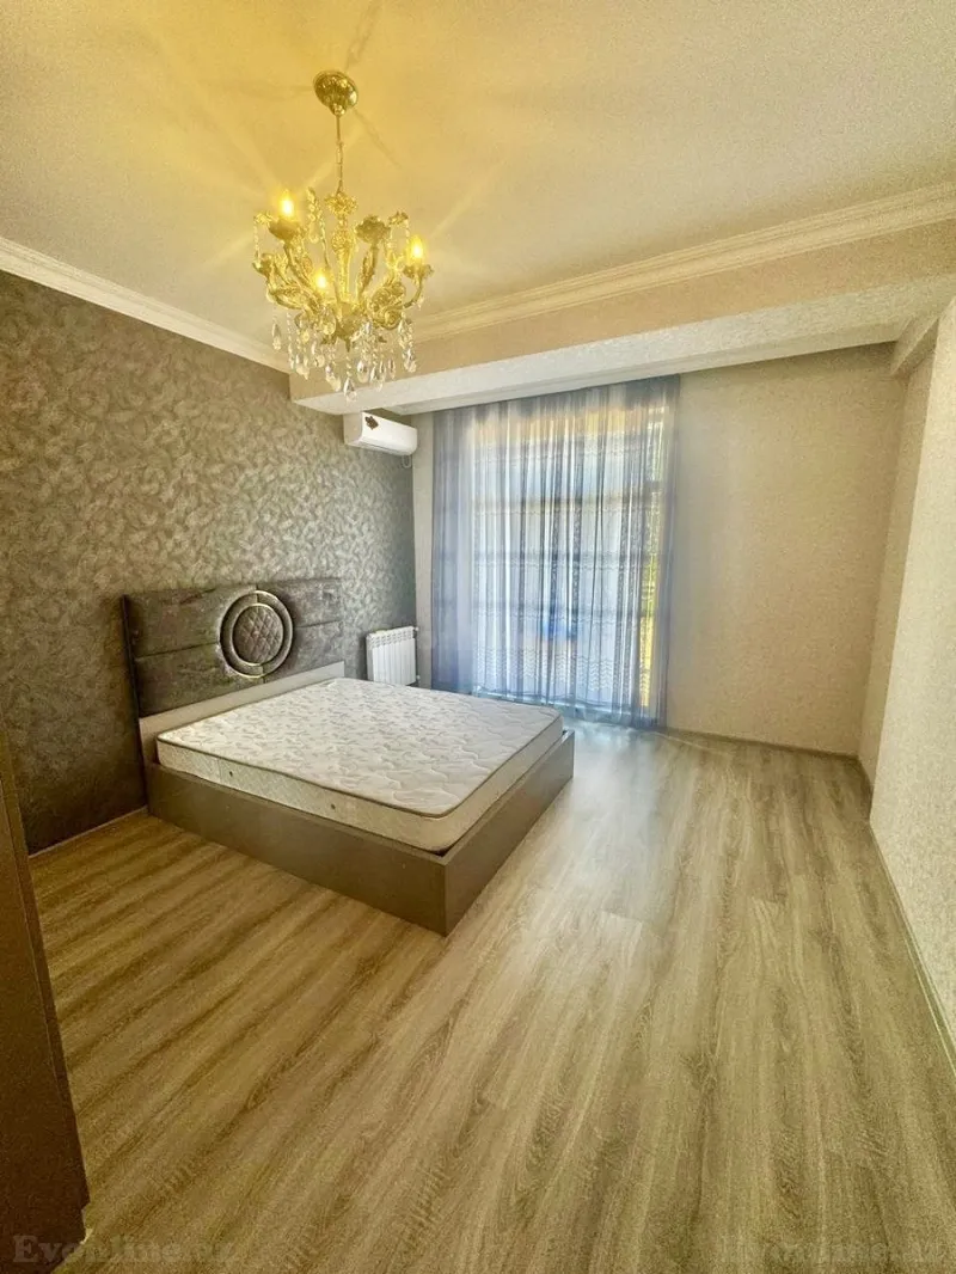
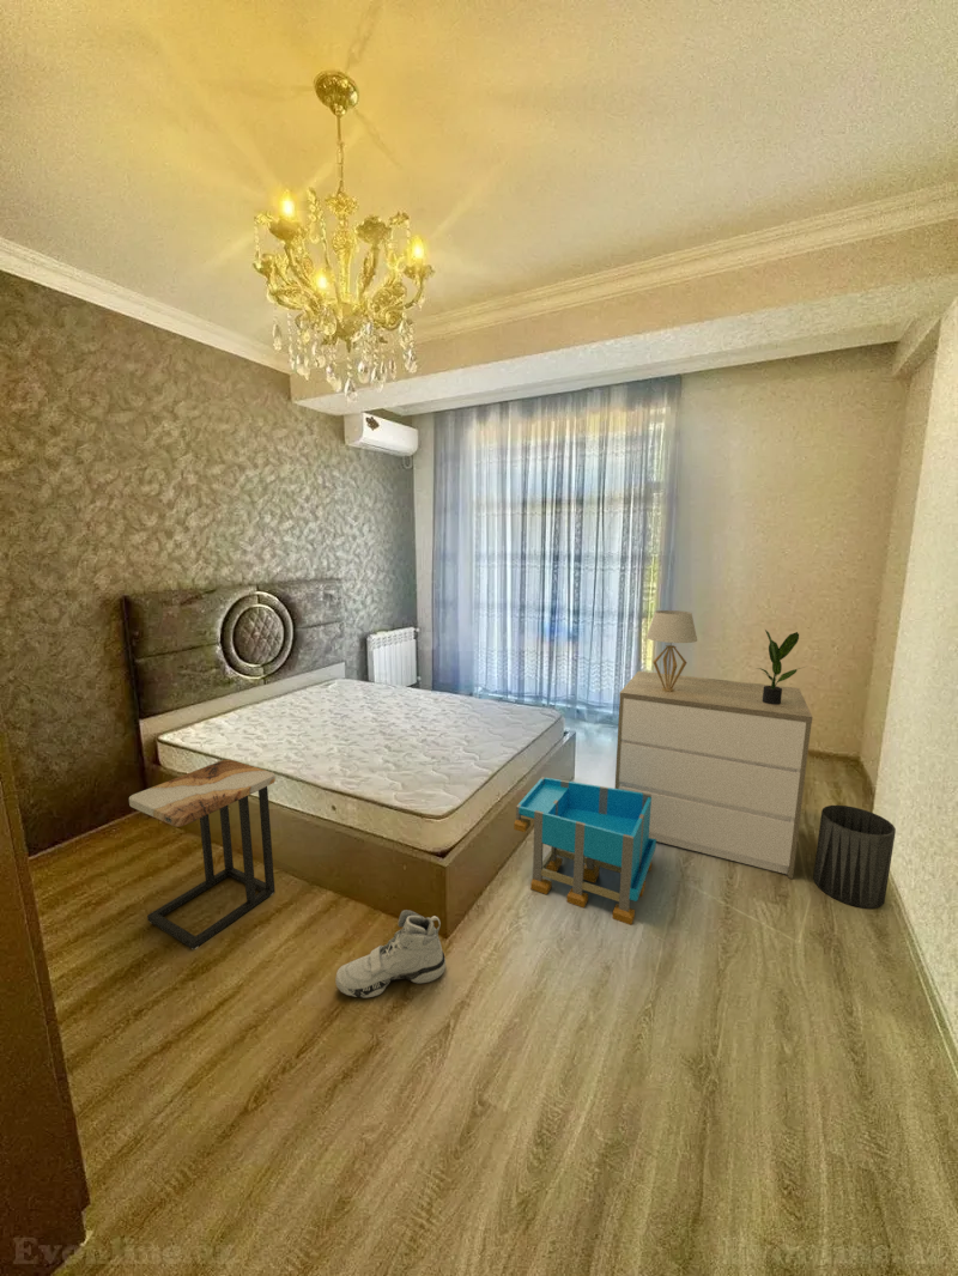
+ dresser (704, 760)
+ potted plant (781, 666)
+ storage bin (583, 837)
+ sneaker (392, 950)
+ table lamp (669, 651)
+ trash can (851, 853)
+ side table (211, 846)
